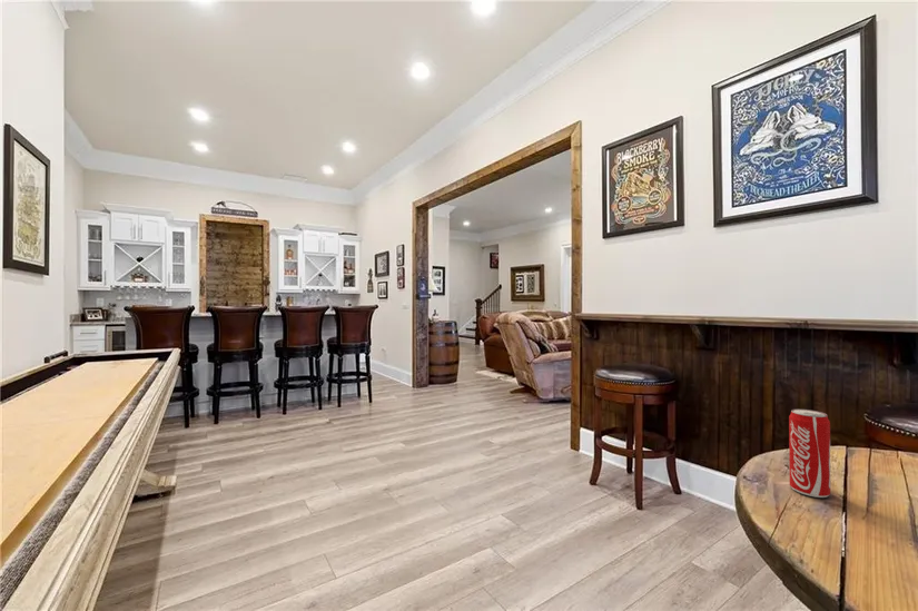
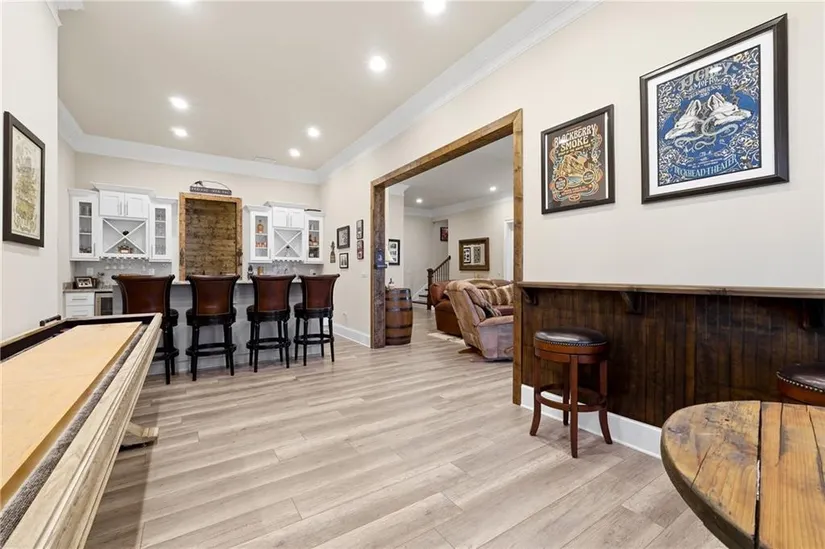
- beverage can (809, 451)
